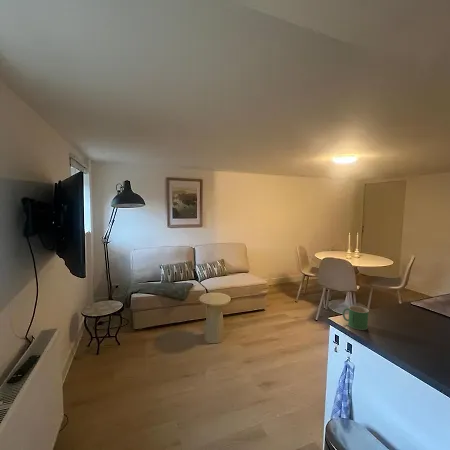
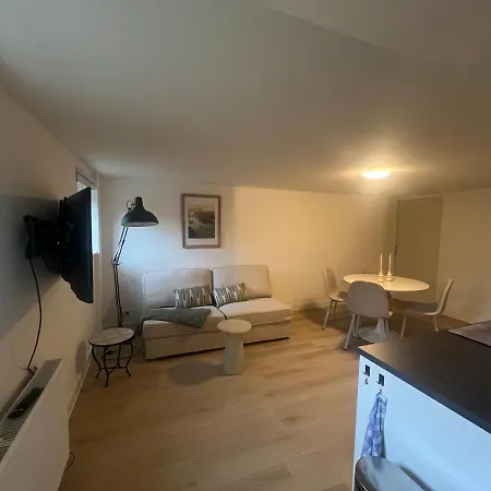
- mug (354, 316)
